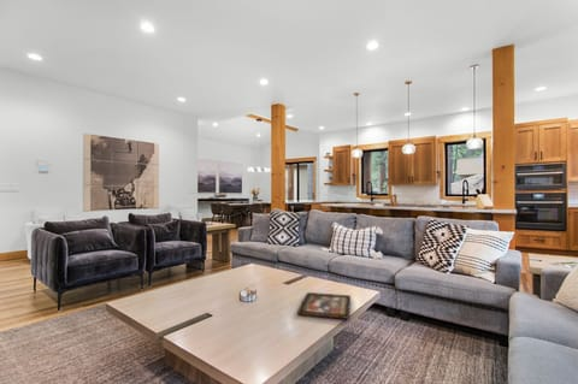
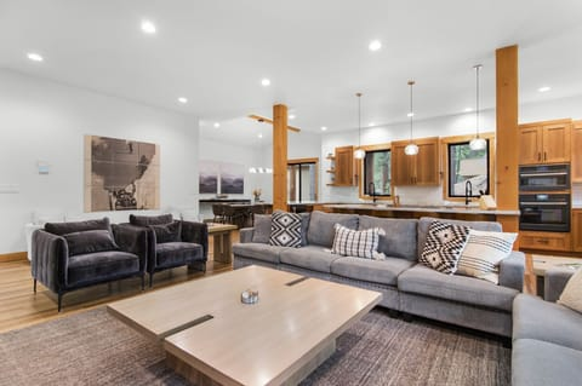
- decorative tray (325, 303)
